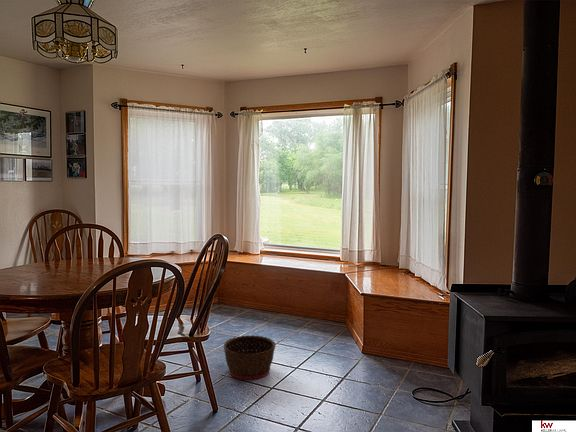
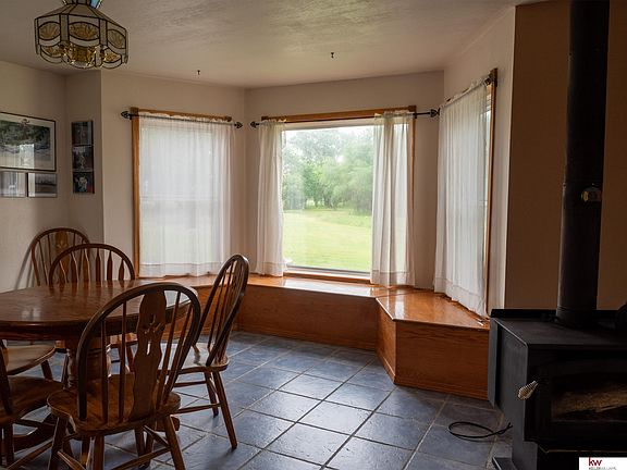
- basket (249, 357)
